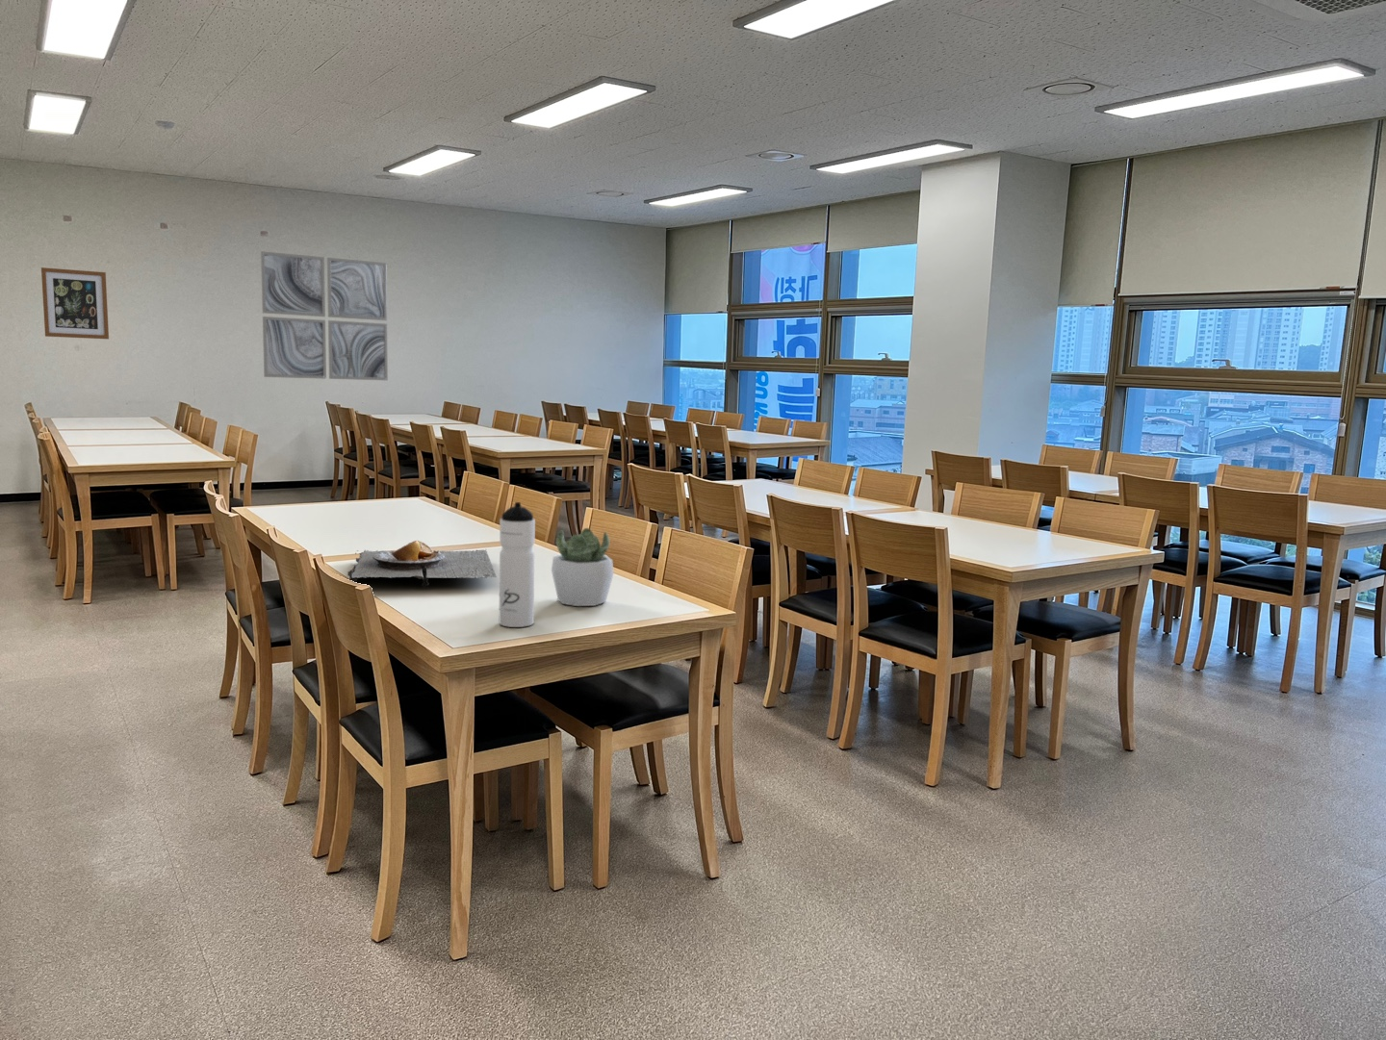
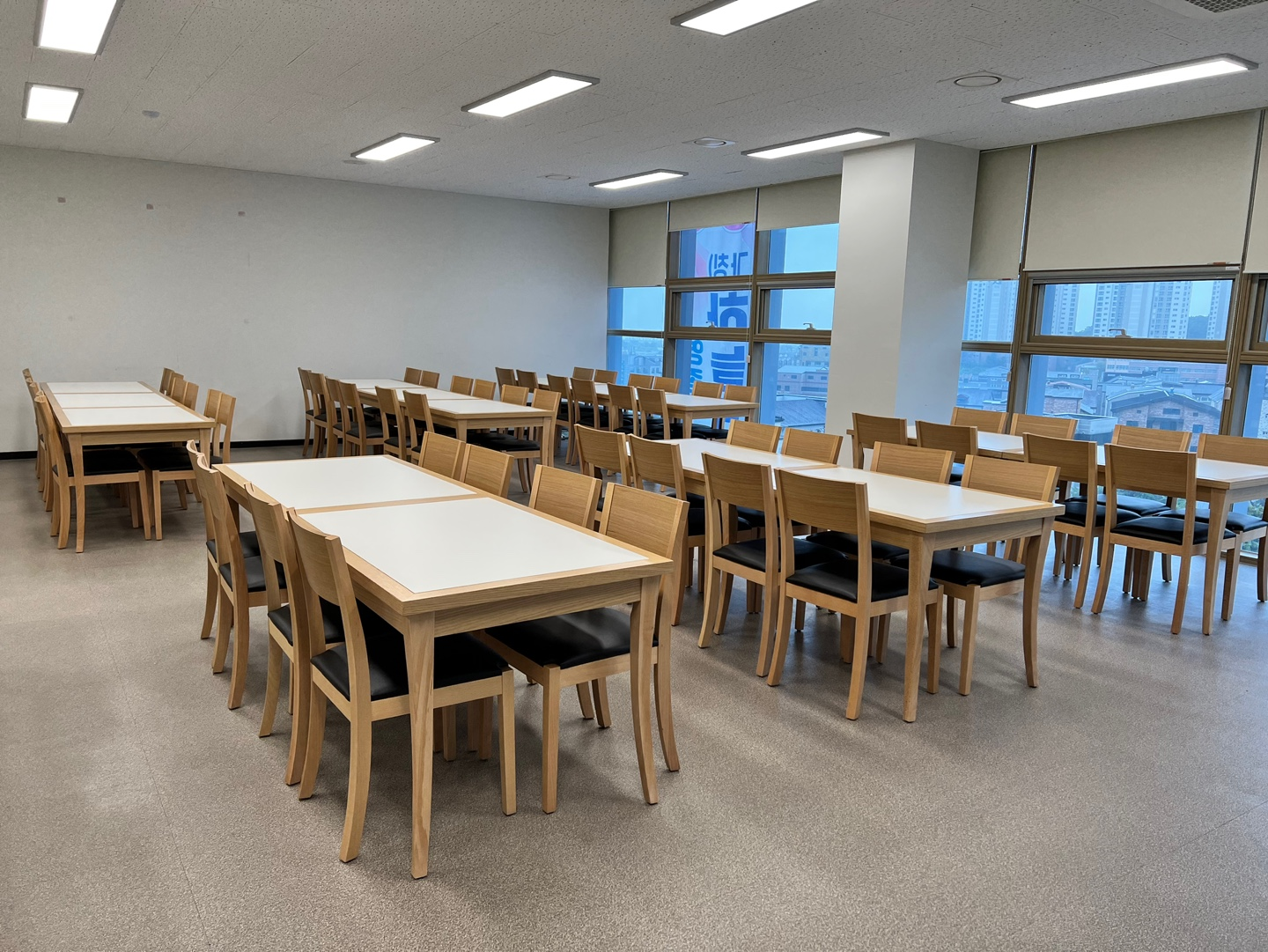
- water bottle (517, 563)
- succulent plant (583, 566)
- plate (423, 556)
- wall art (75, 304)
- wall art (328, 317)
